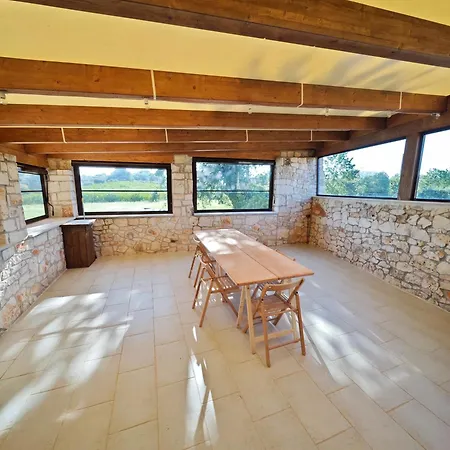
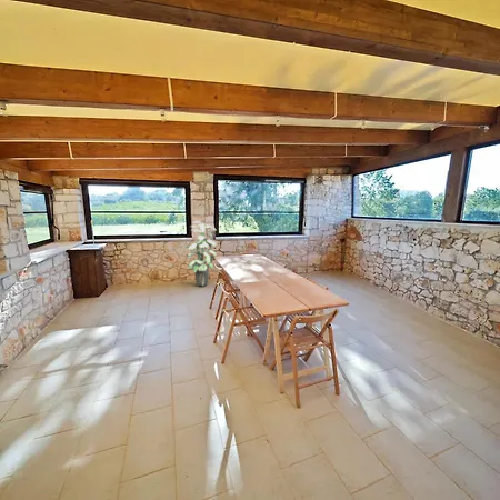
+ indoor plant (200, 253)
